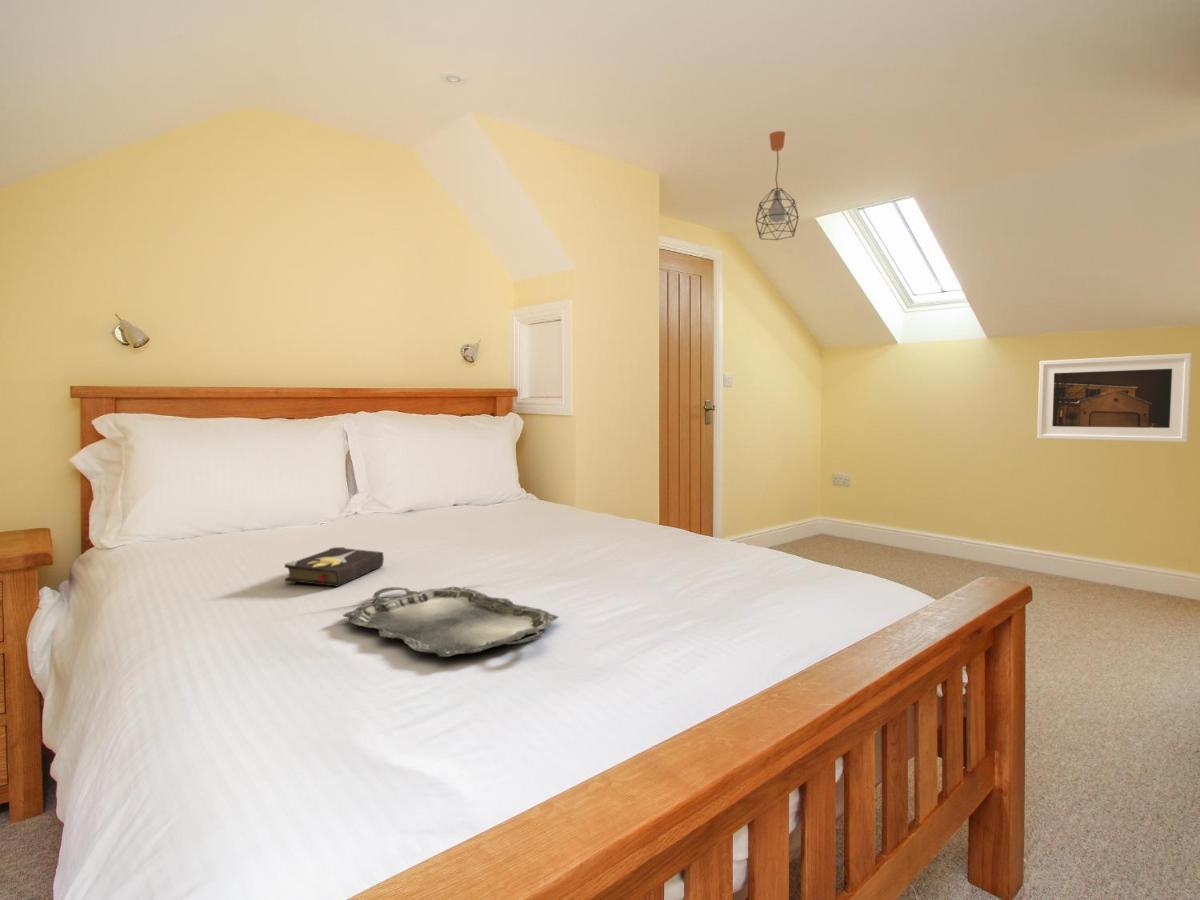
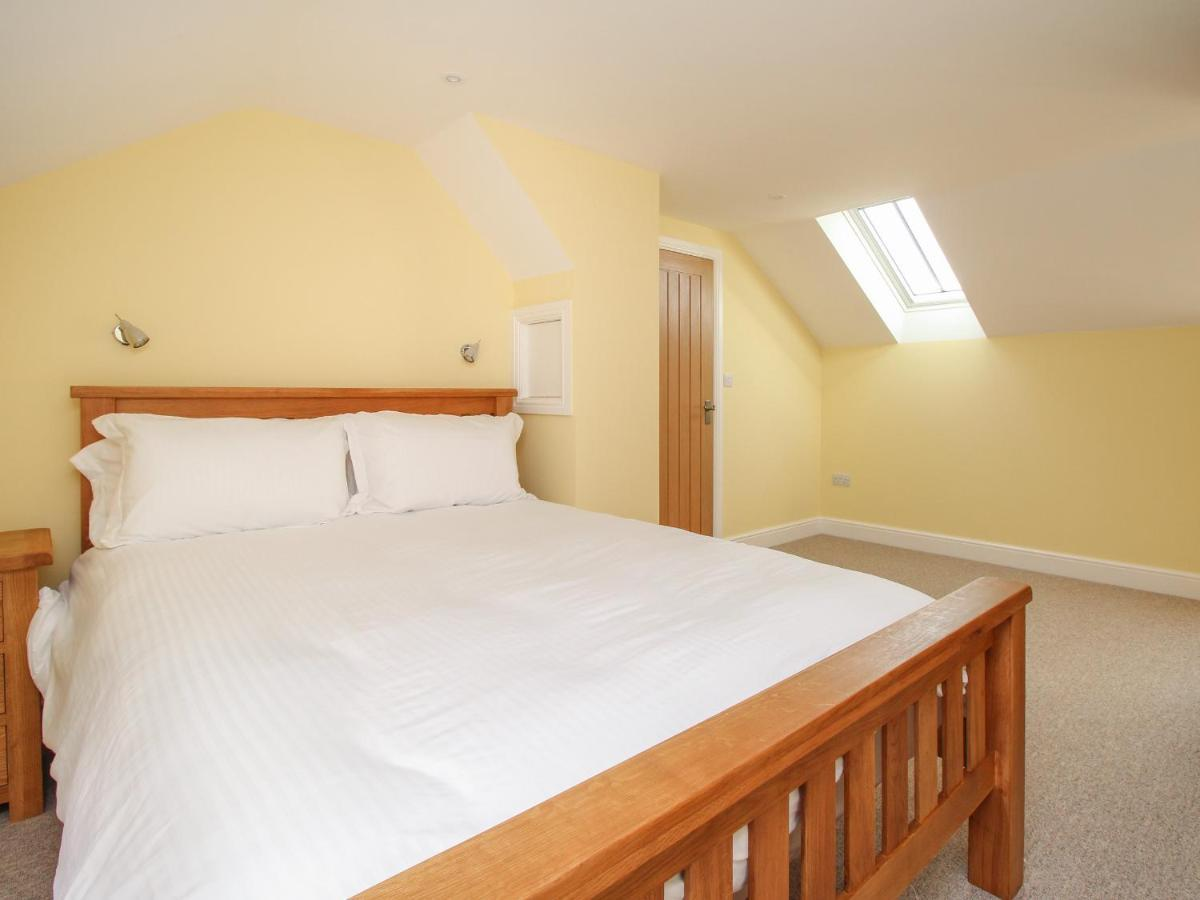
- serving tray (449, 616)
- hardback book (336, 564)
- pendant light (777, 185)
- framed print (1109, 399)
